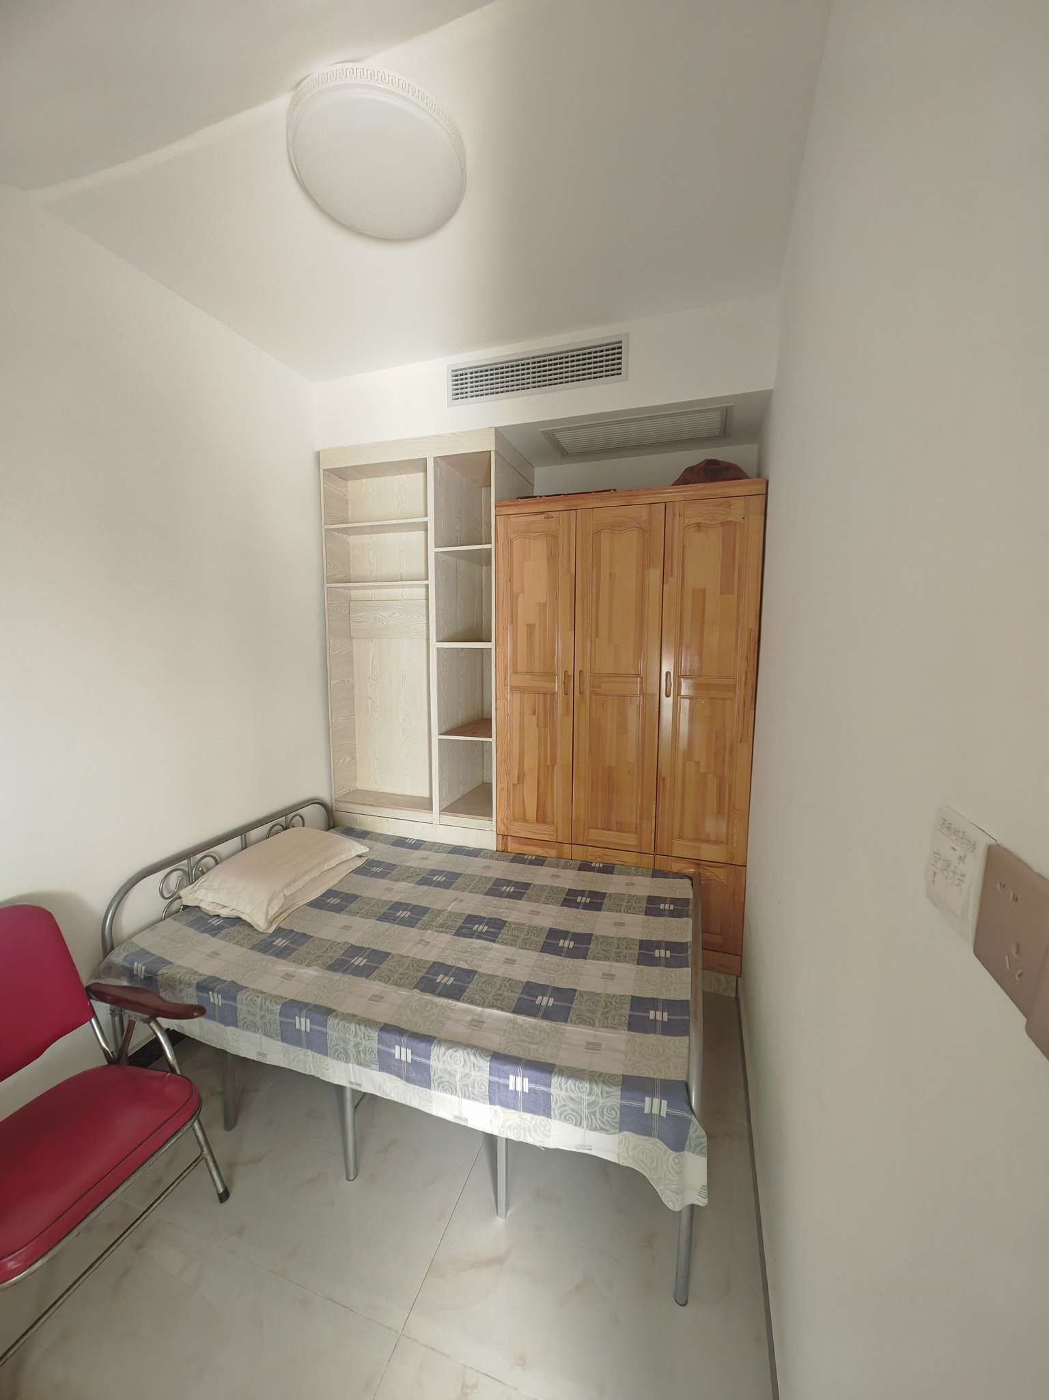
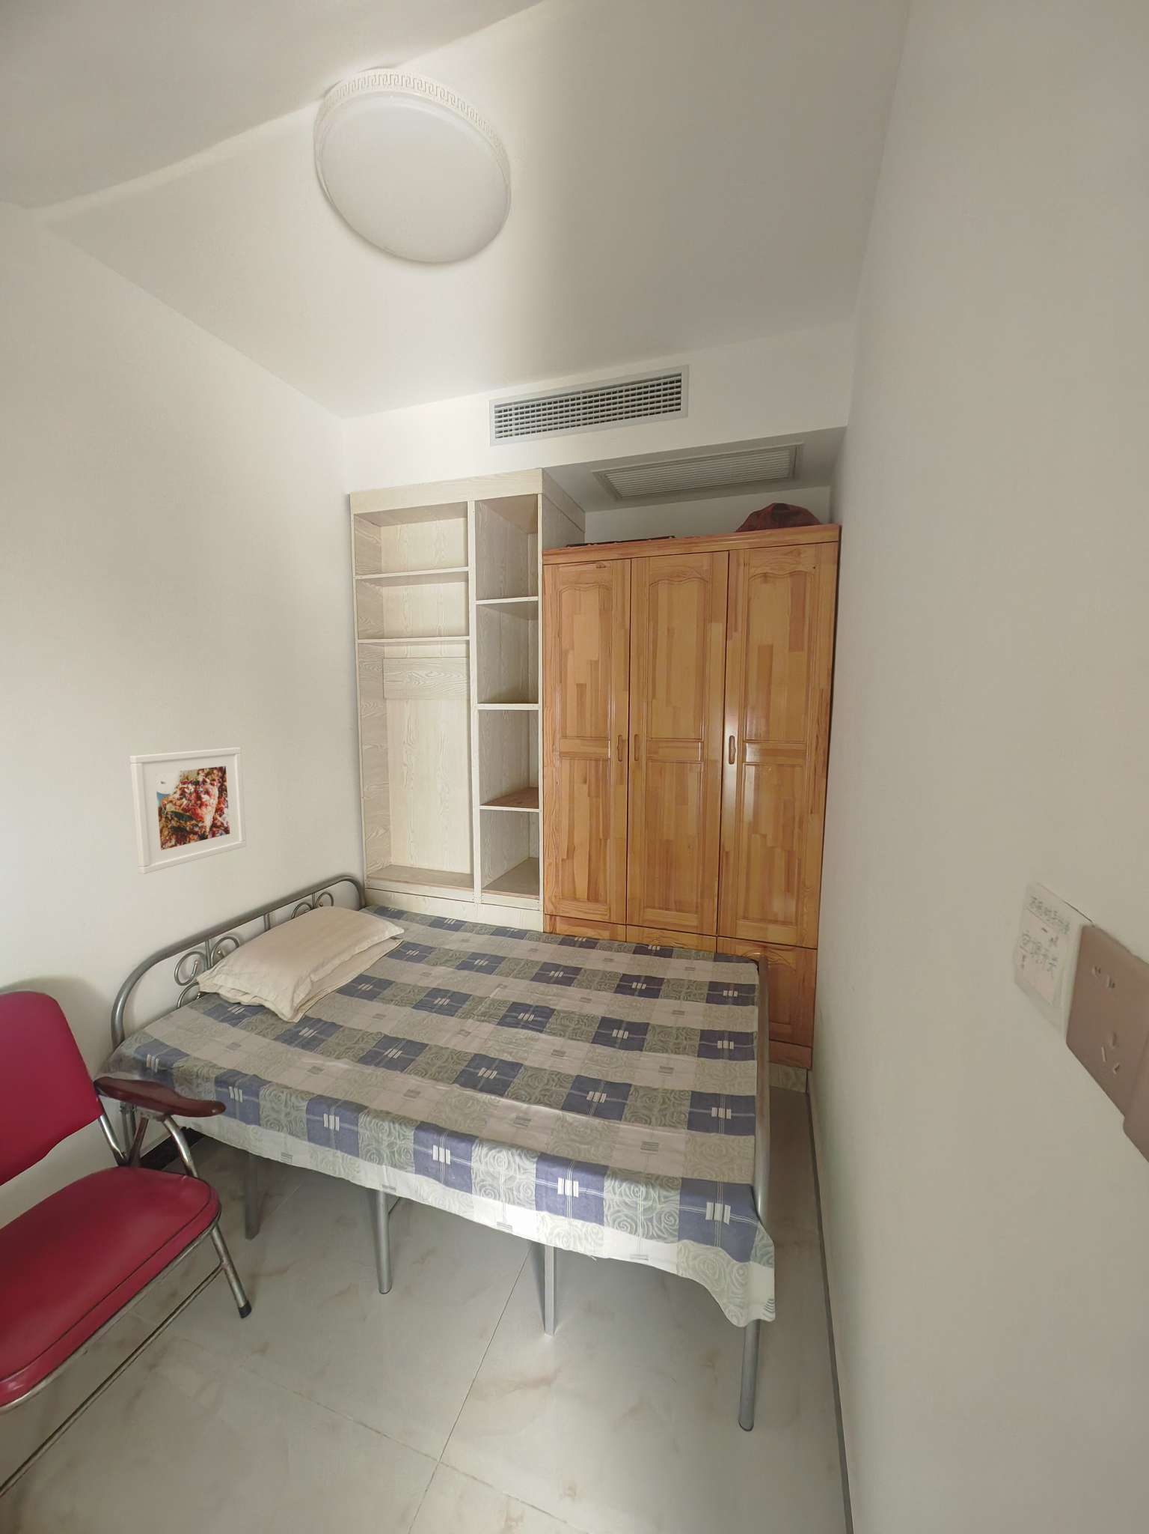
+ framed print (194, 806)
